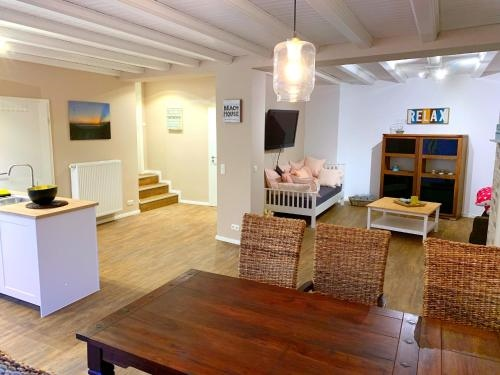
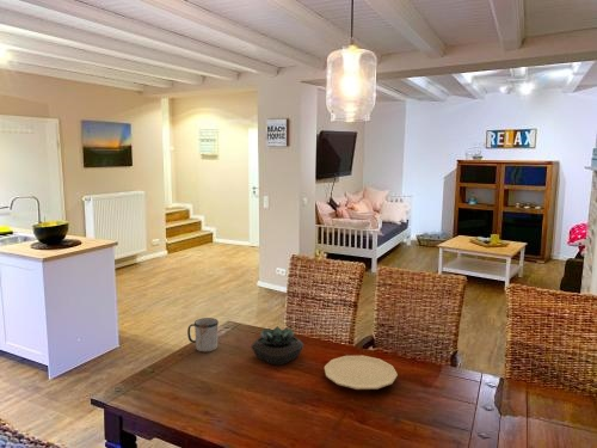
+ succulent plant (277, 343)
+ plate (359, 374)
+ mug (204, 333)
